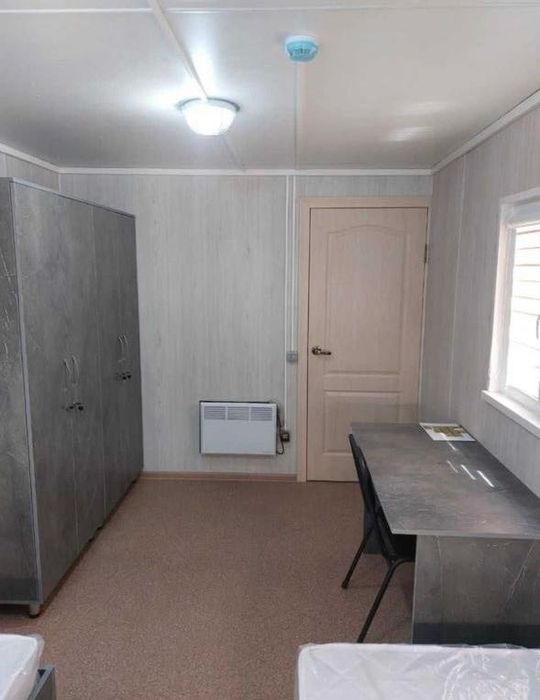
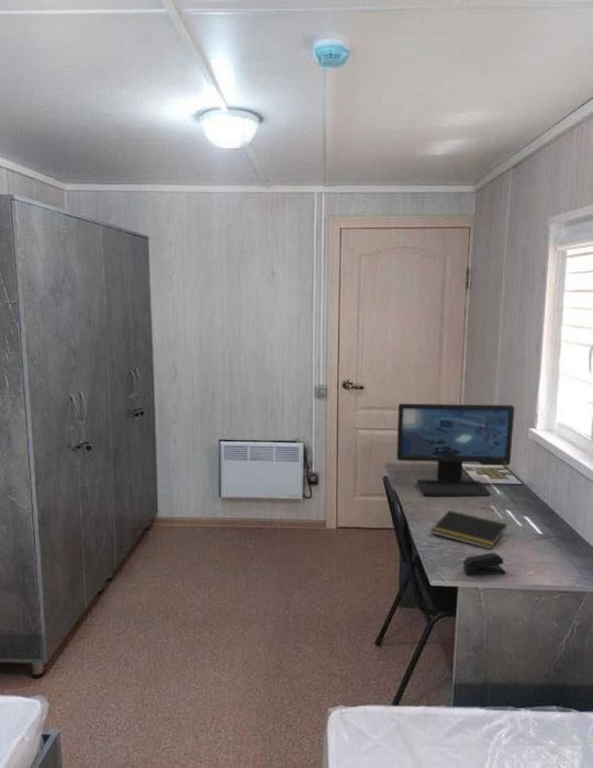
+ computer monitor (454, 447)
+ stapler (483, 563)
+ notepad (468, 528)
